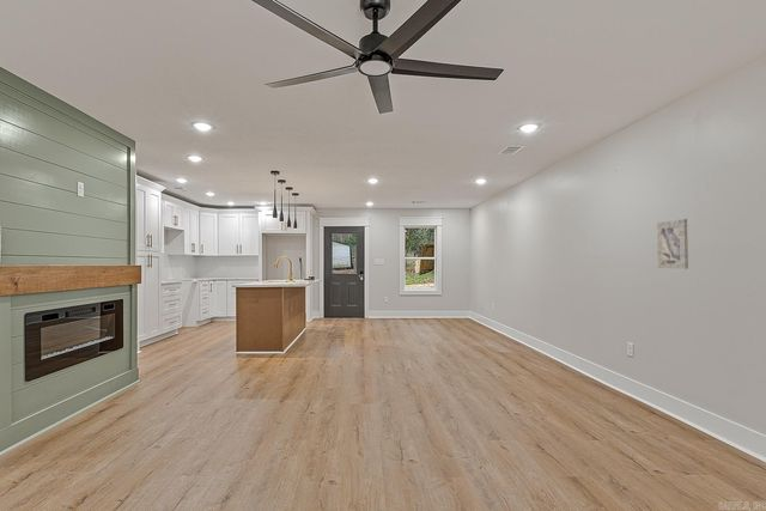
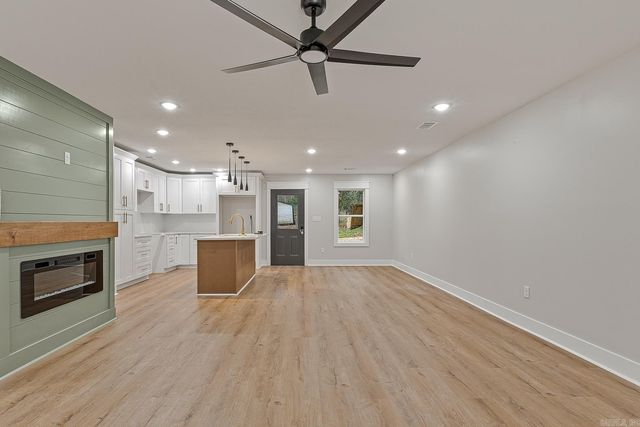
- wall art (671, 244)
